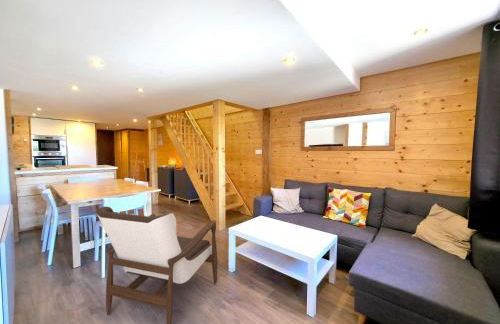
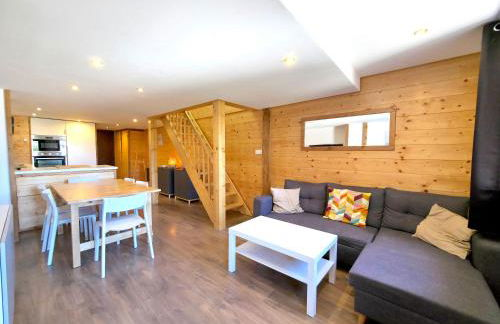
- armchair (163, 249)
